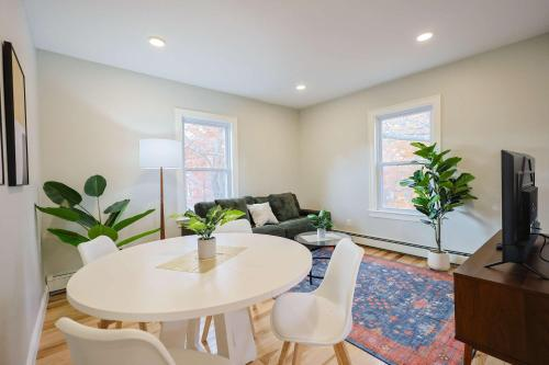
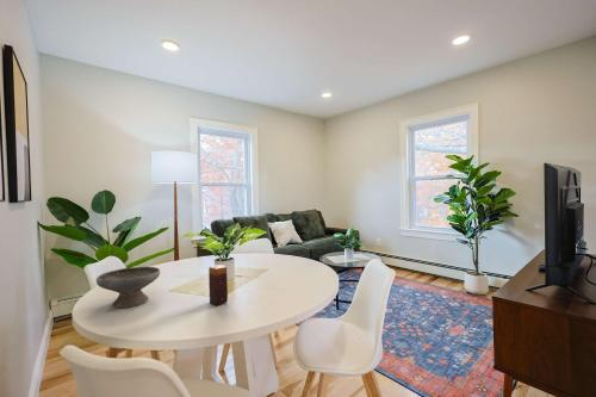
+ bowl (130, 286)
+ candle (218, 284)
